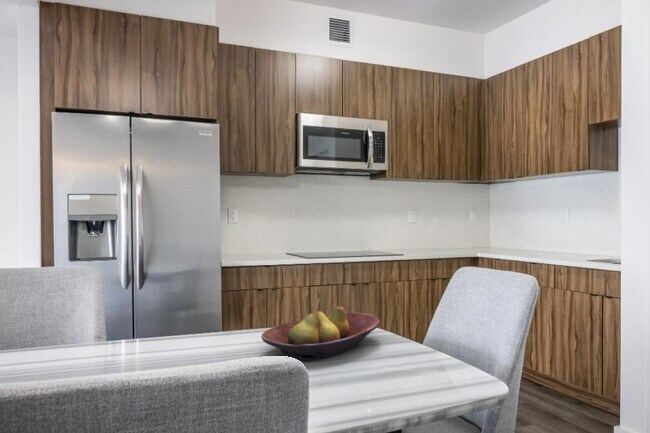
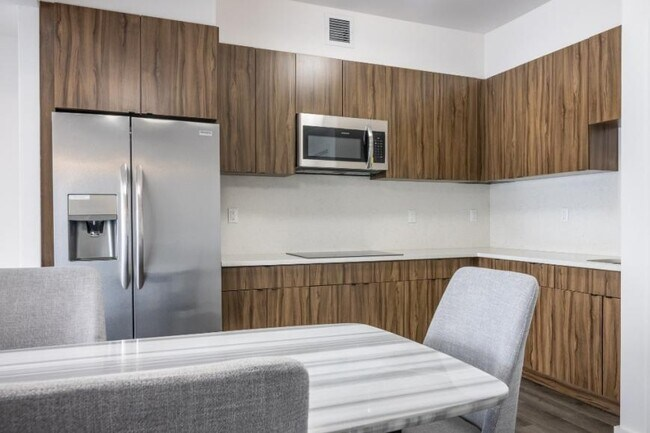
- fruit bowl (324, 328)
